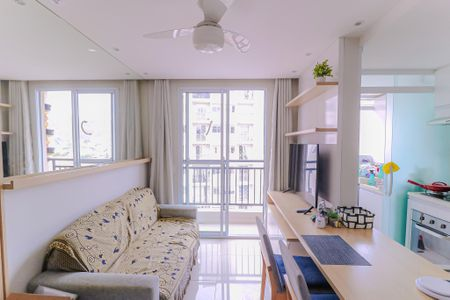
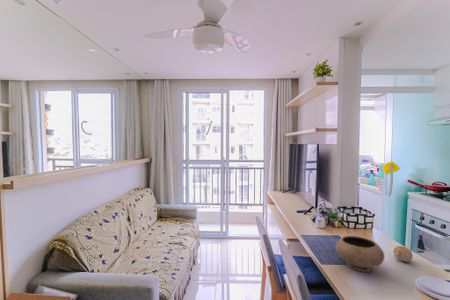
+ fruit (402, 253)
+ bowl (358, 253)
